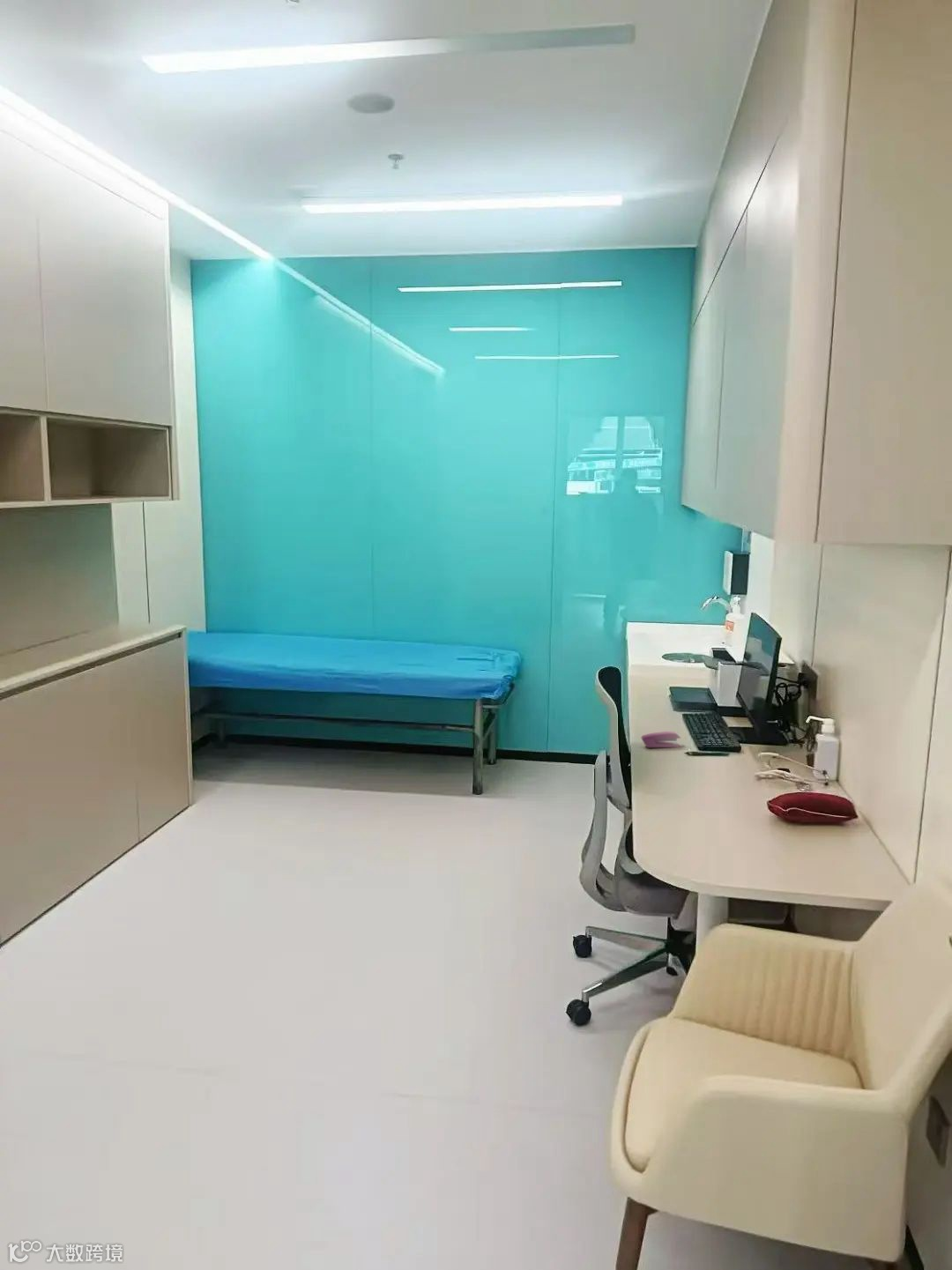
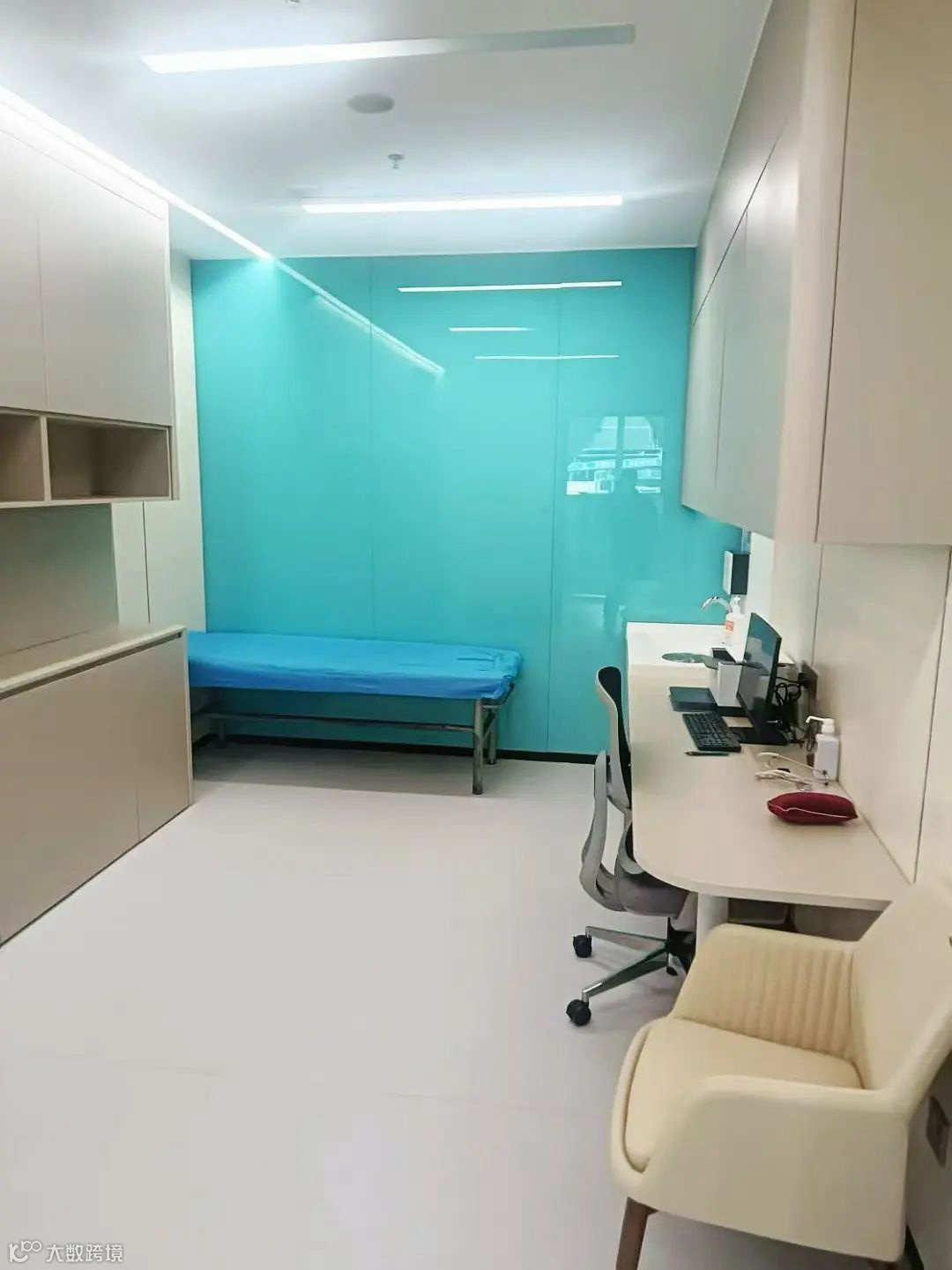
- stapler (660, 739)
